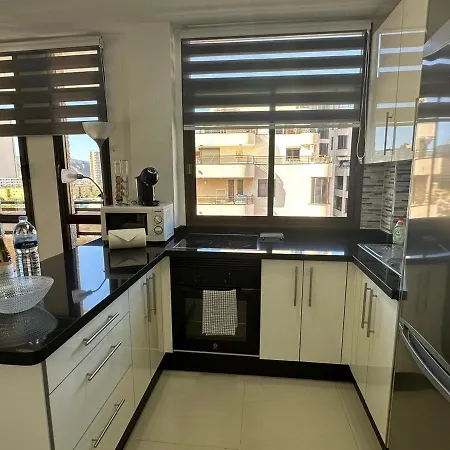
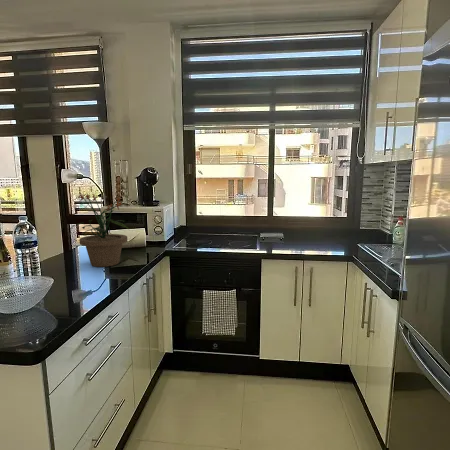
+ potted plant (100, 228)
